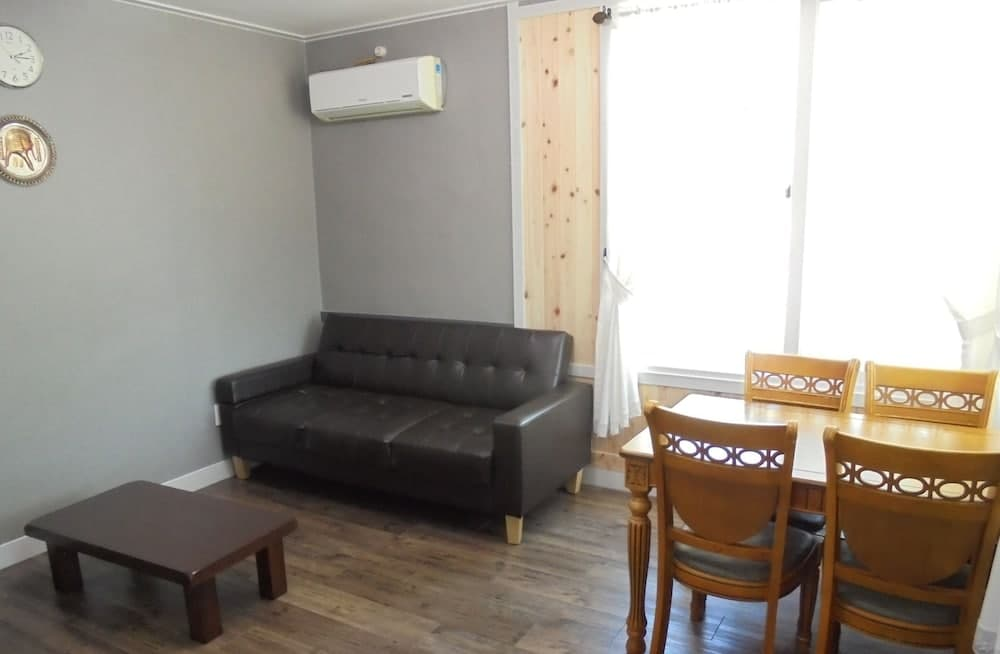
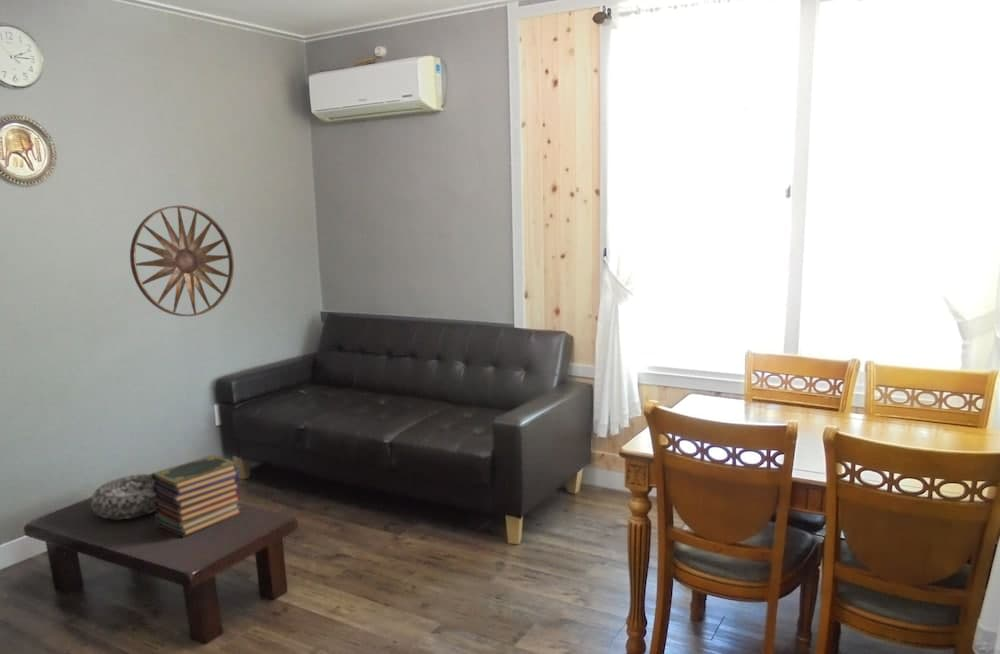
+ book stack (198, 494)
+ wall art (185, 261)
+ decorative bowl (133, 496)
